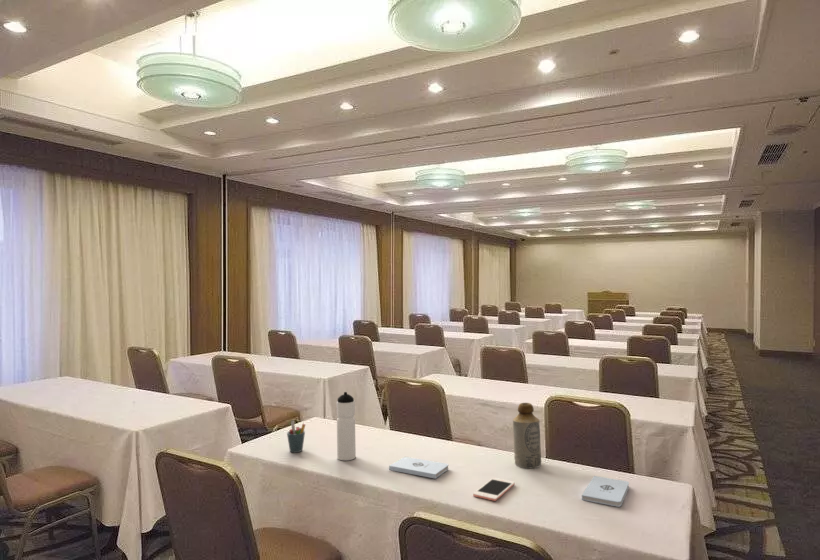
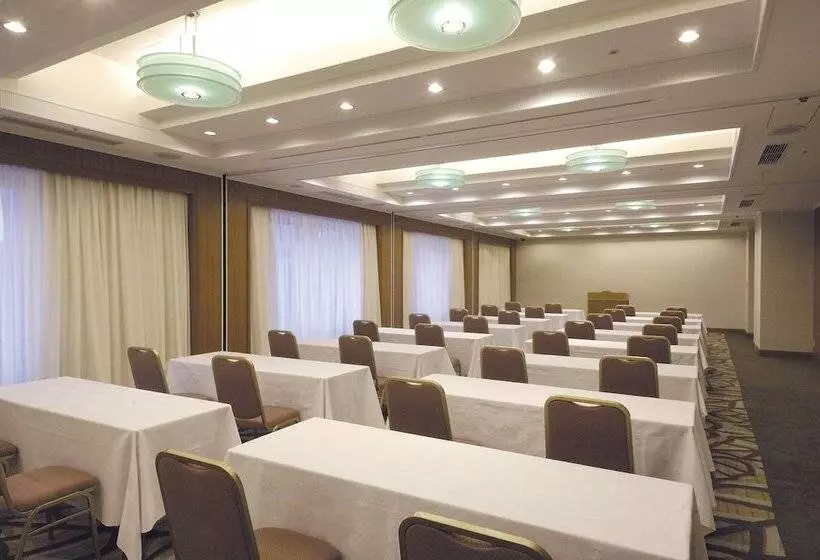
- pen holder (296, 436)
- notepad (606, 490)
- cell phone (494, 488)
- bottle (526, 433)
- notepad (419, 466)
- water bottle (346, 424)
